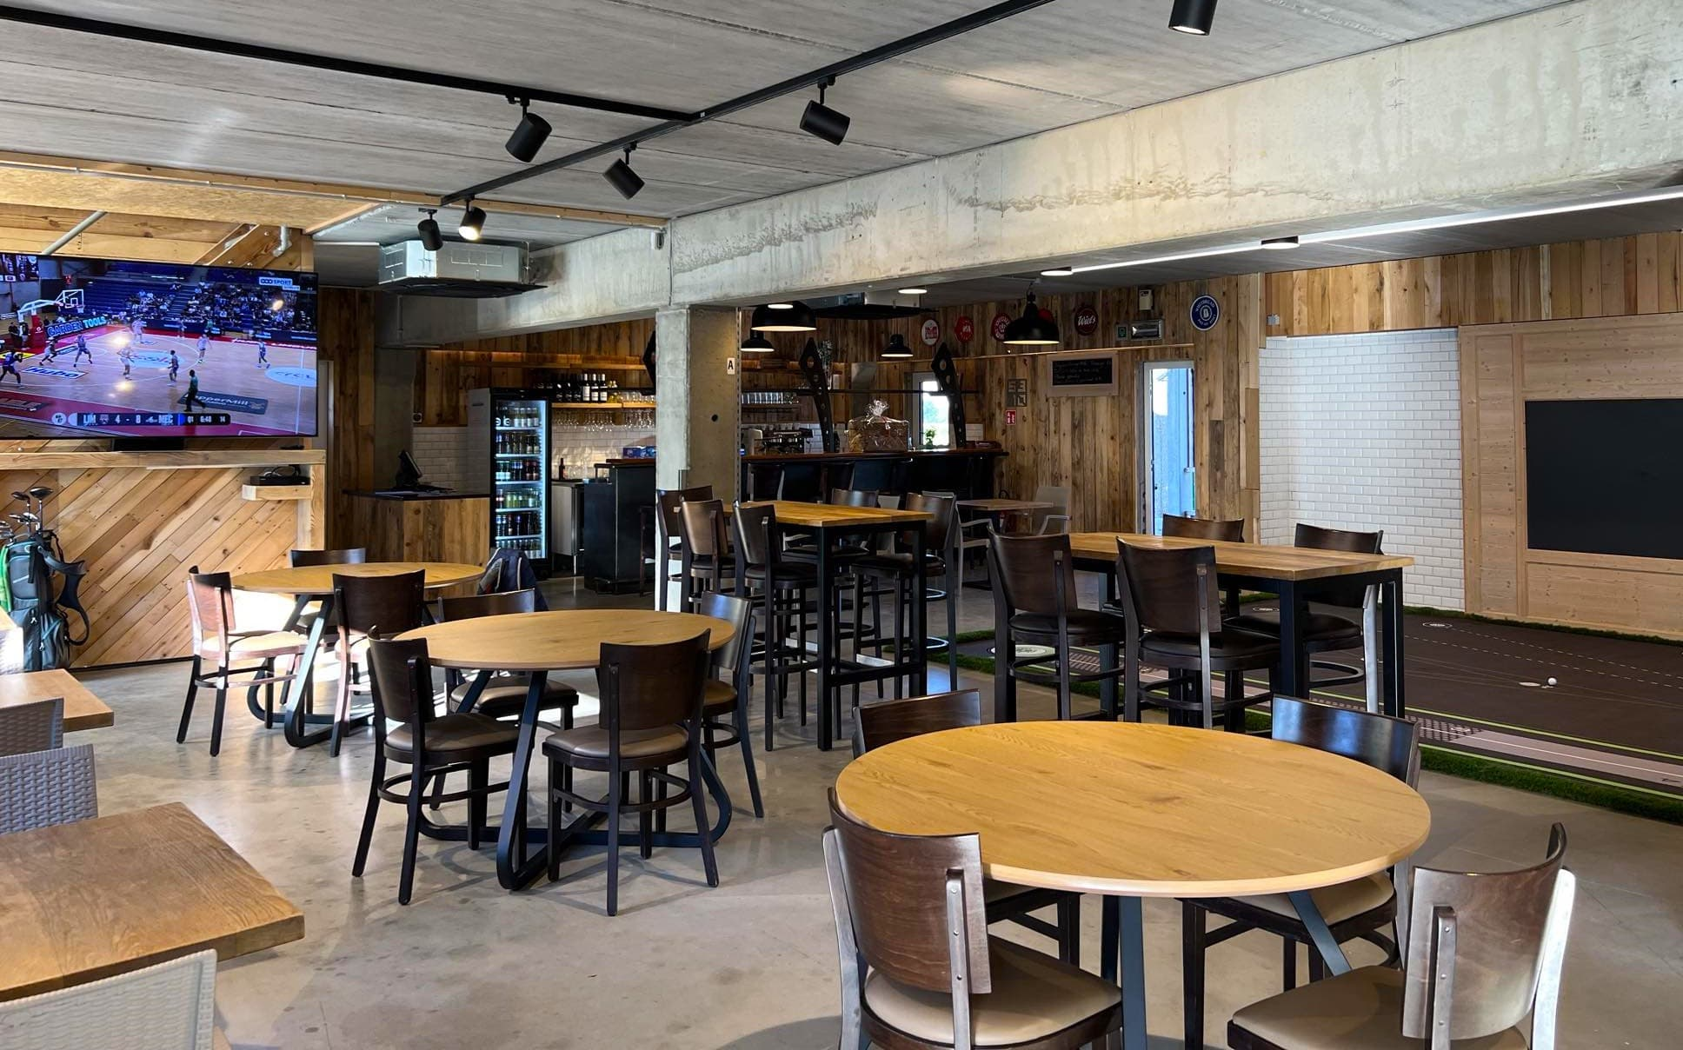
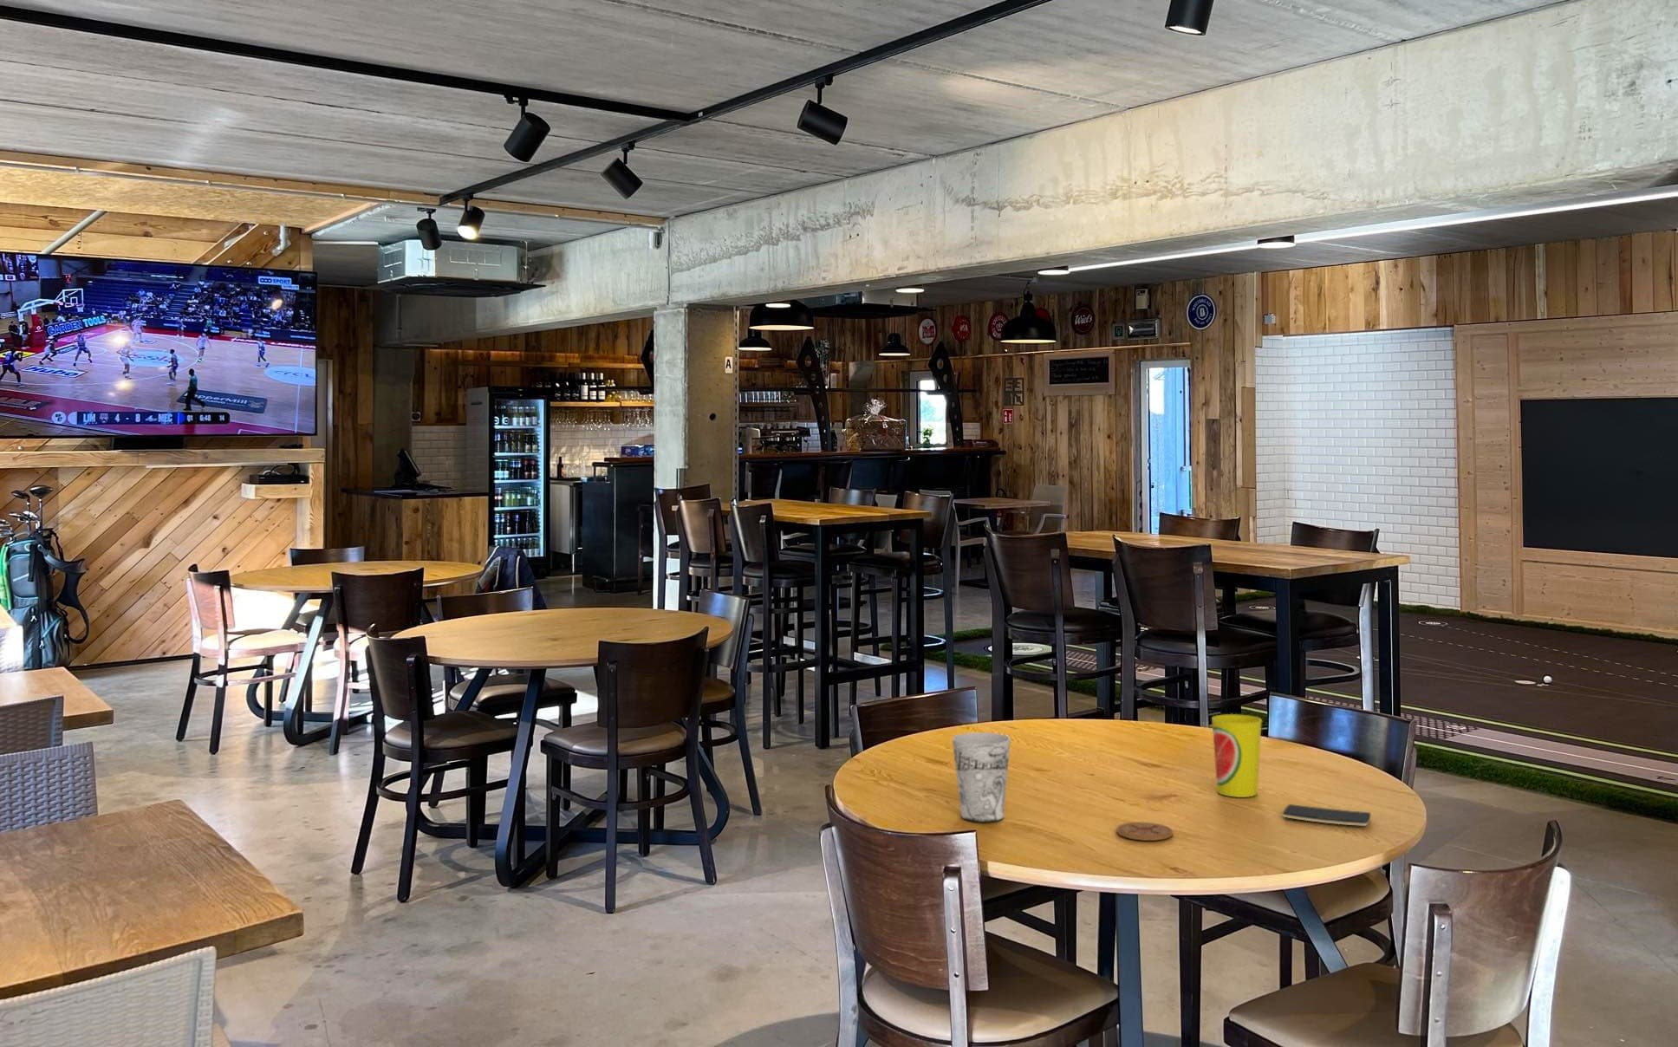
+ coaster (1144, 830)
+ cup (1236, 755)
+ smartphone (1326, 815)
+ cup (981, 778)
